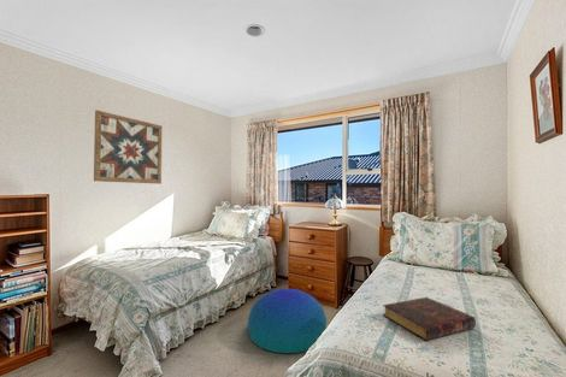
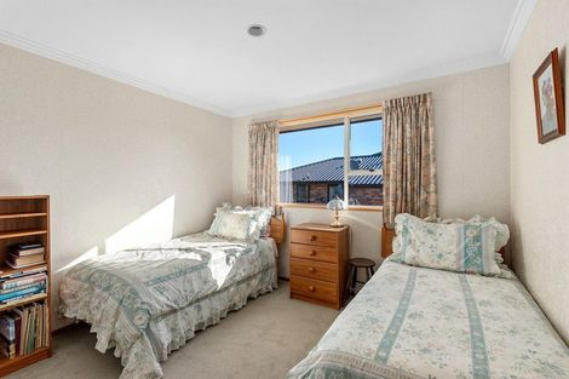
- wall art (131, 151)
- book (426, 316)
- pouf (287, 311)
